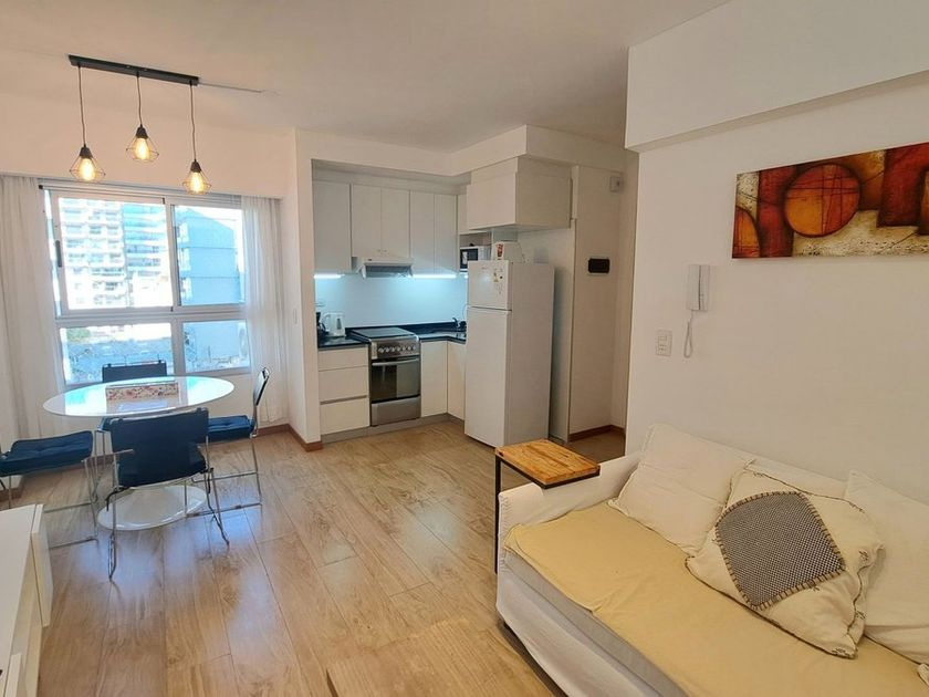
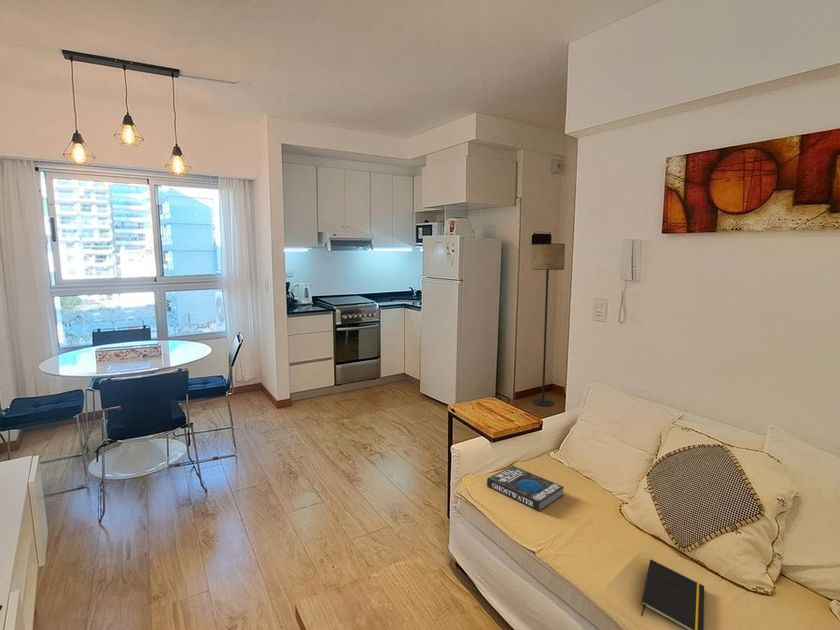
+ book (524, 486)
+ floor lamp (545, 325)
+ notepad (673, 595)
